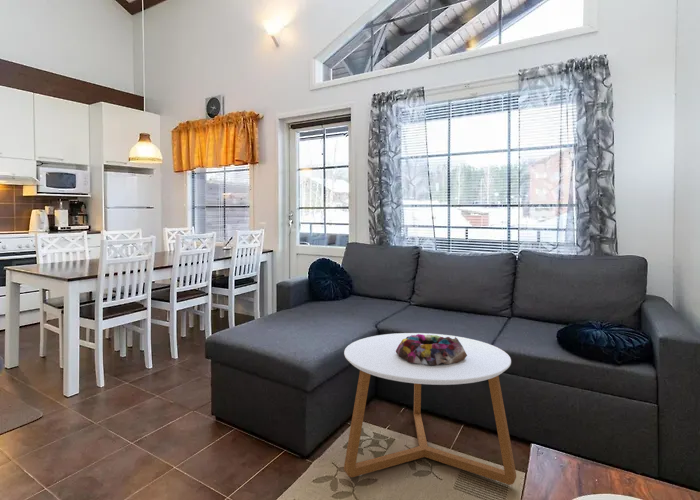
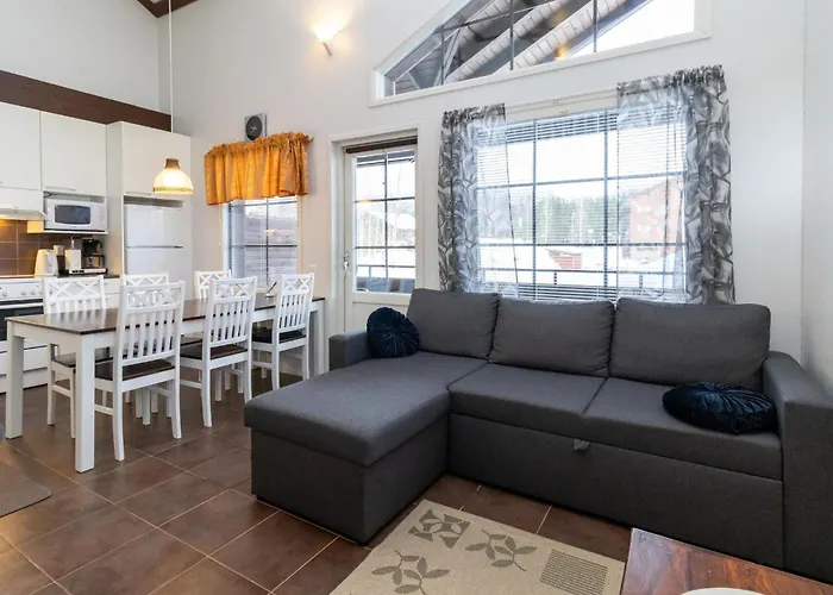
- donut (430, 345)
- coffee table (420, 404)
